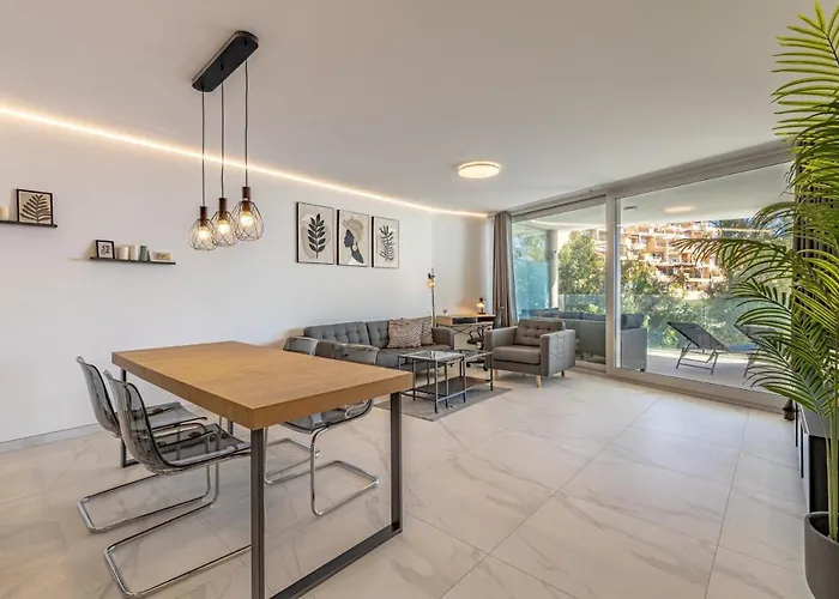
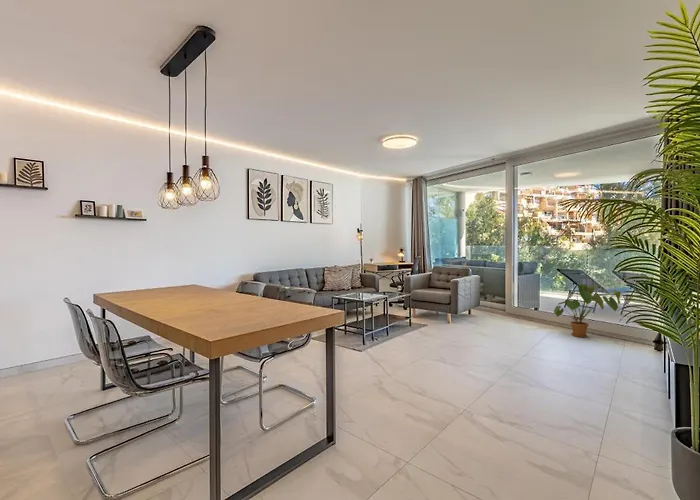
+ house plant (585, 309)
